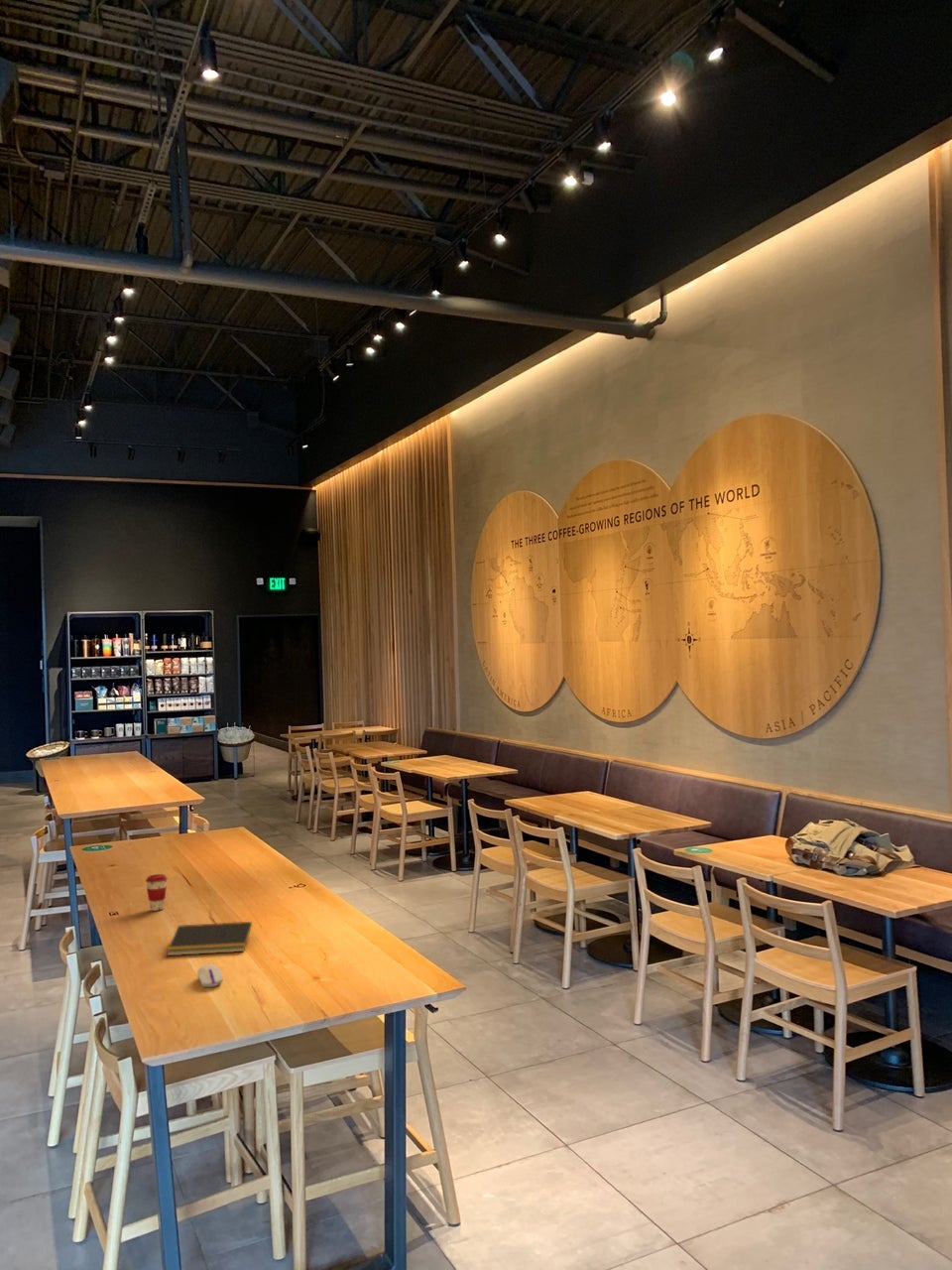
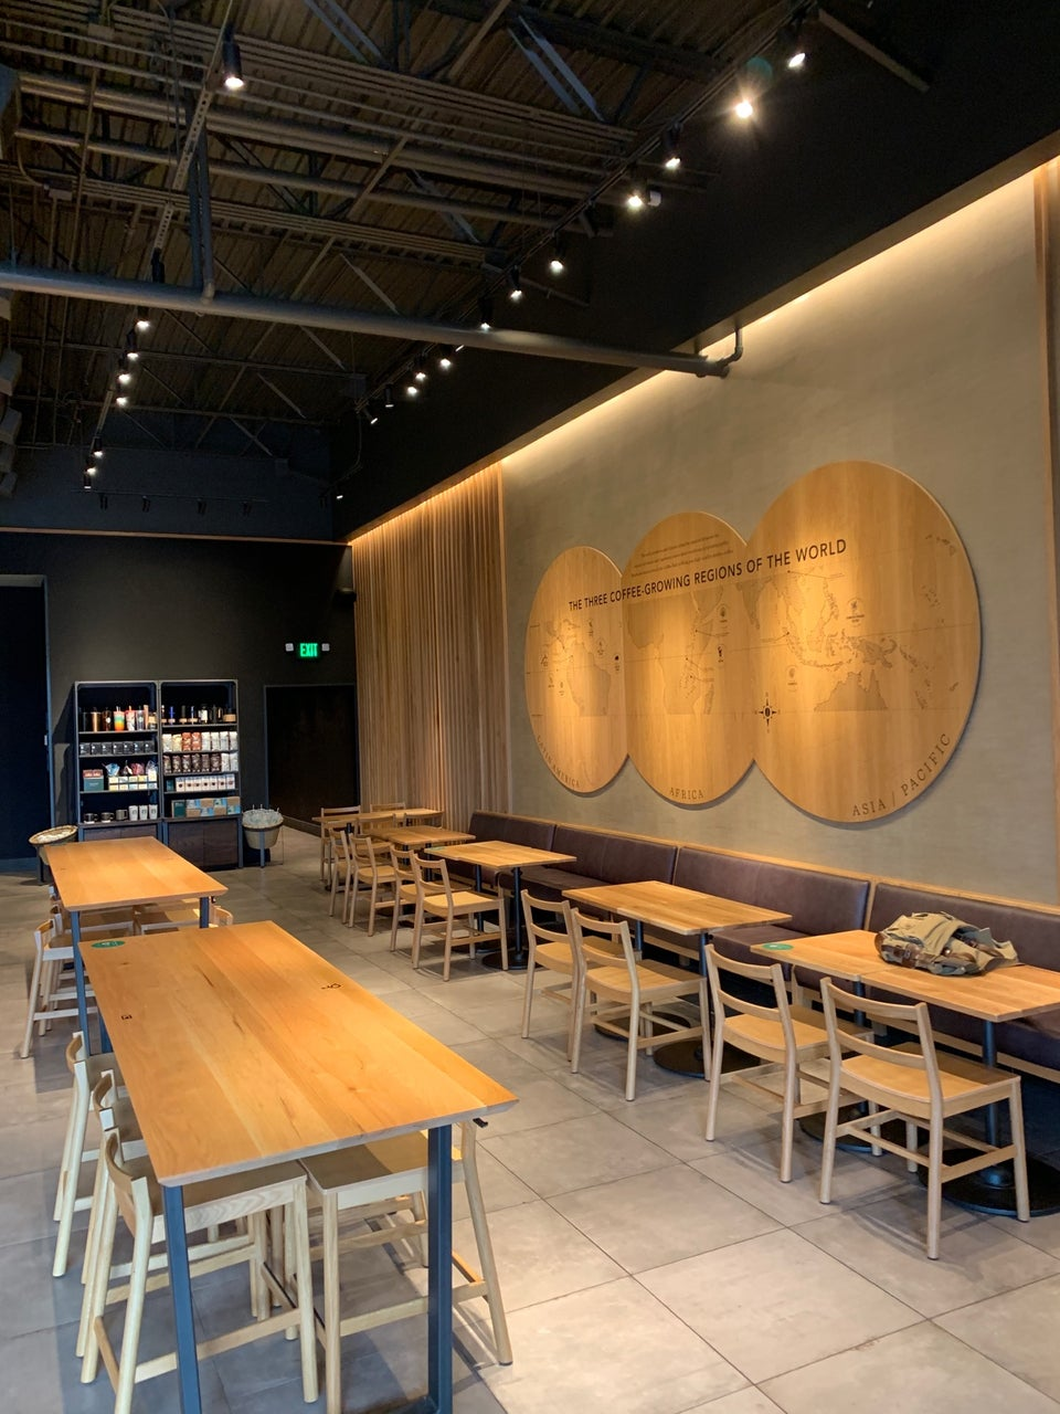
- notepad (210, 938)
- coffee cup (157, 892)
- computer mouse (209, 973)
